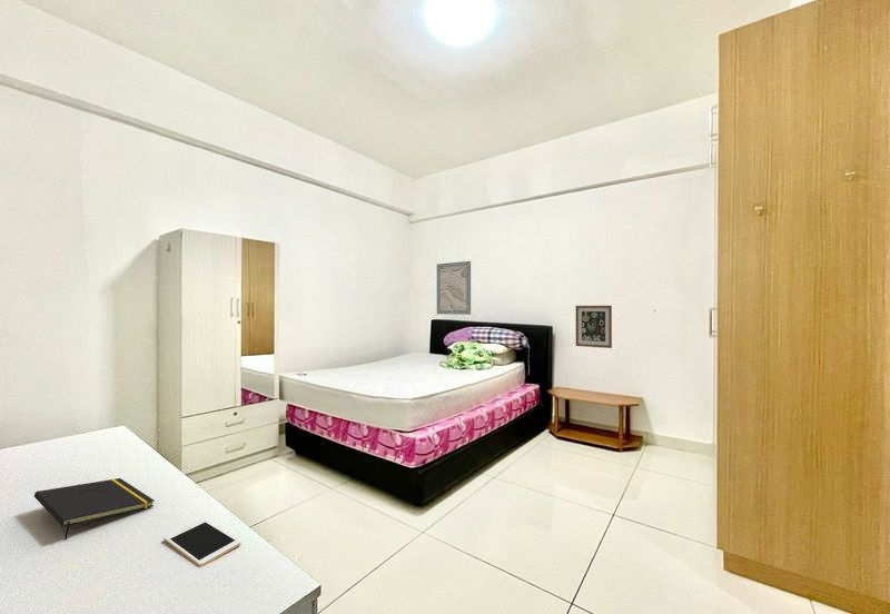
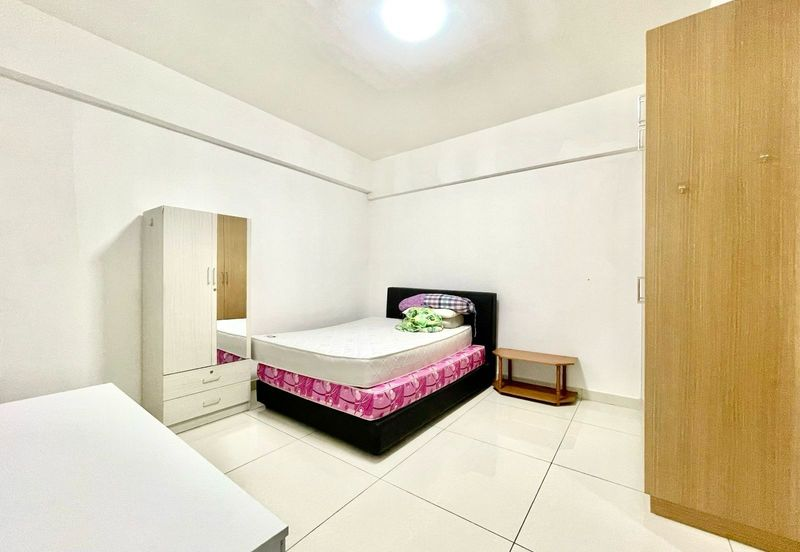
- notepad (95, 498)
- wall art (593, 326)
- cell phone (201, 539)
- wall art (453, 288)
